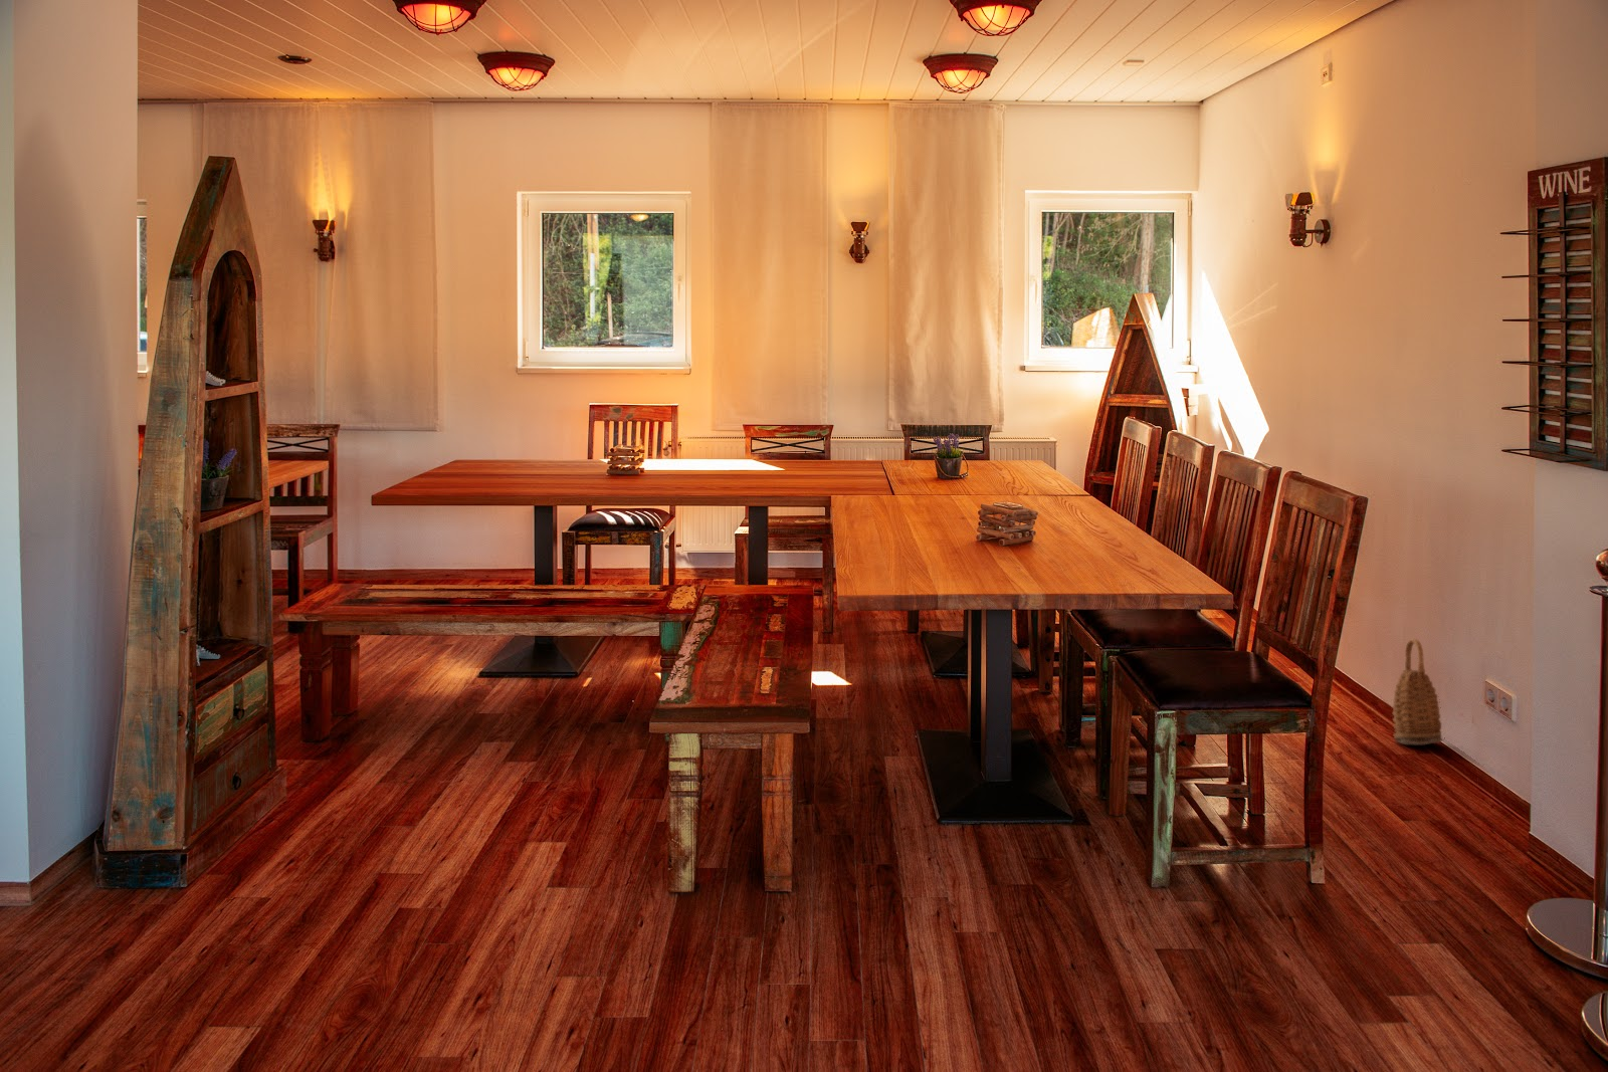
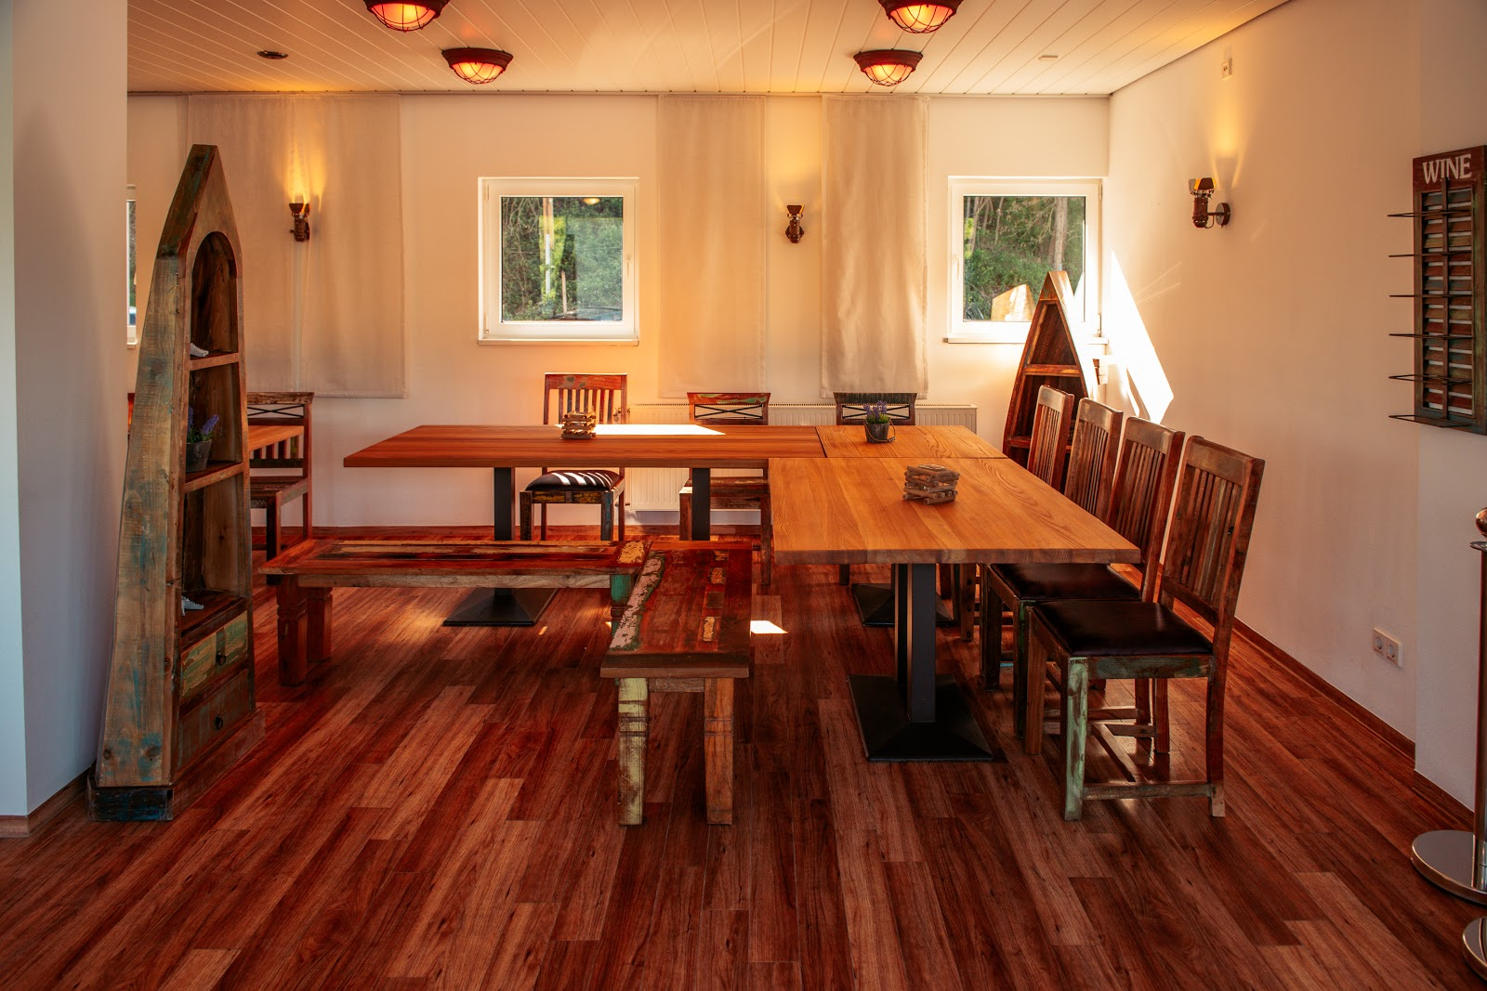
- basket (1419, 693)
